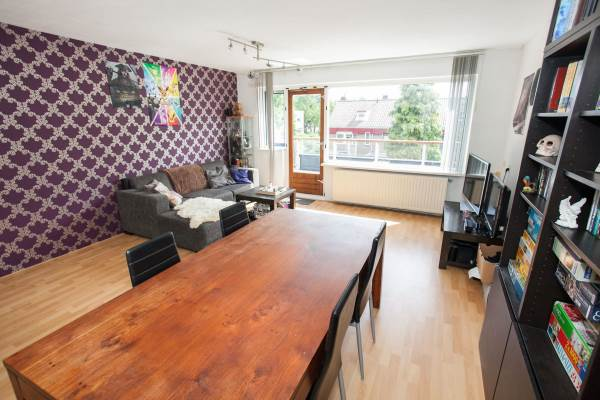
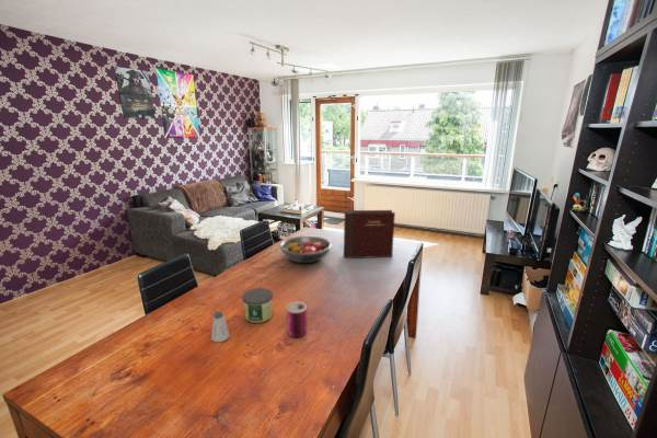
+ can (297, 320)
+ fruit bowl (306, 249)
+ book (368, 233)
+ saltshaker (219, 325)
+ candle (257, 306)
